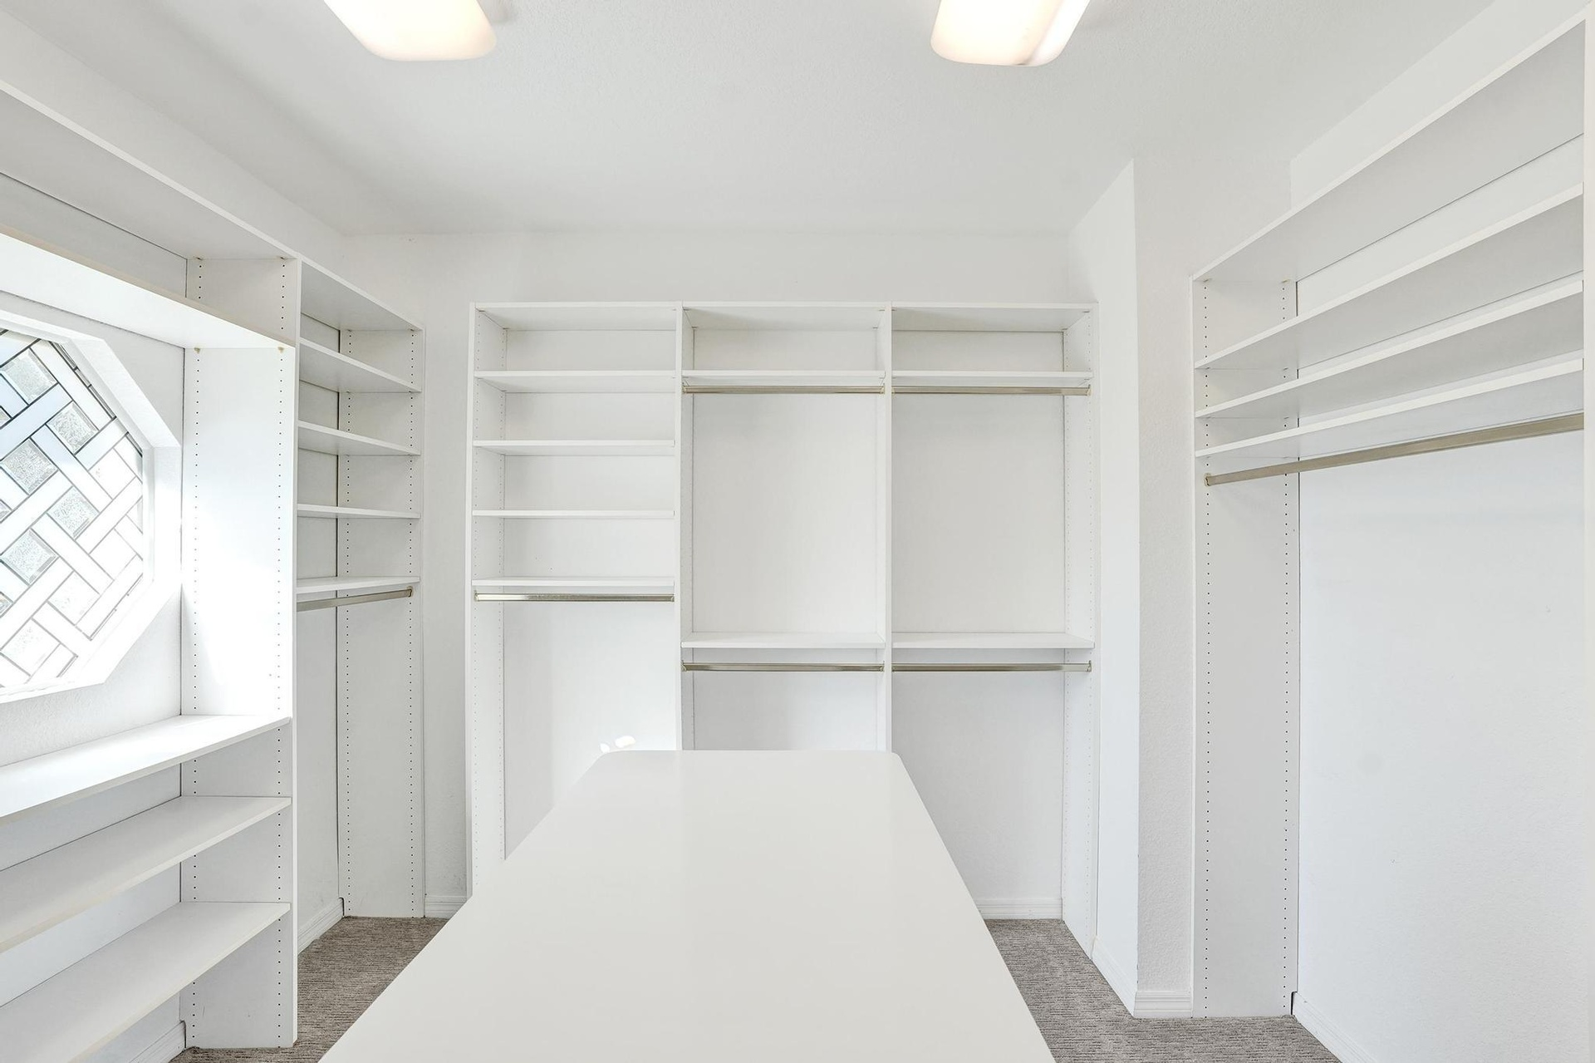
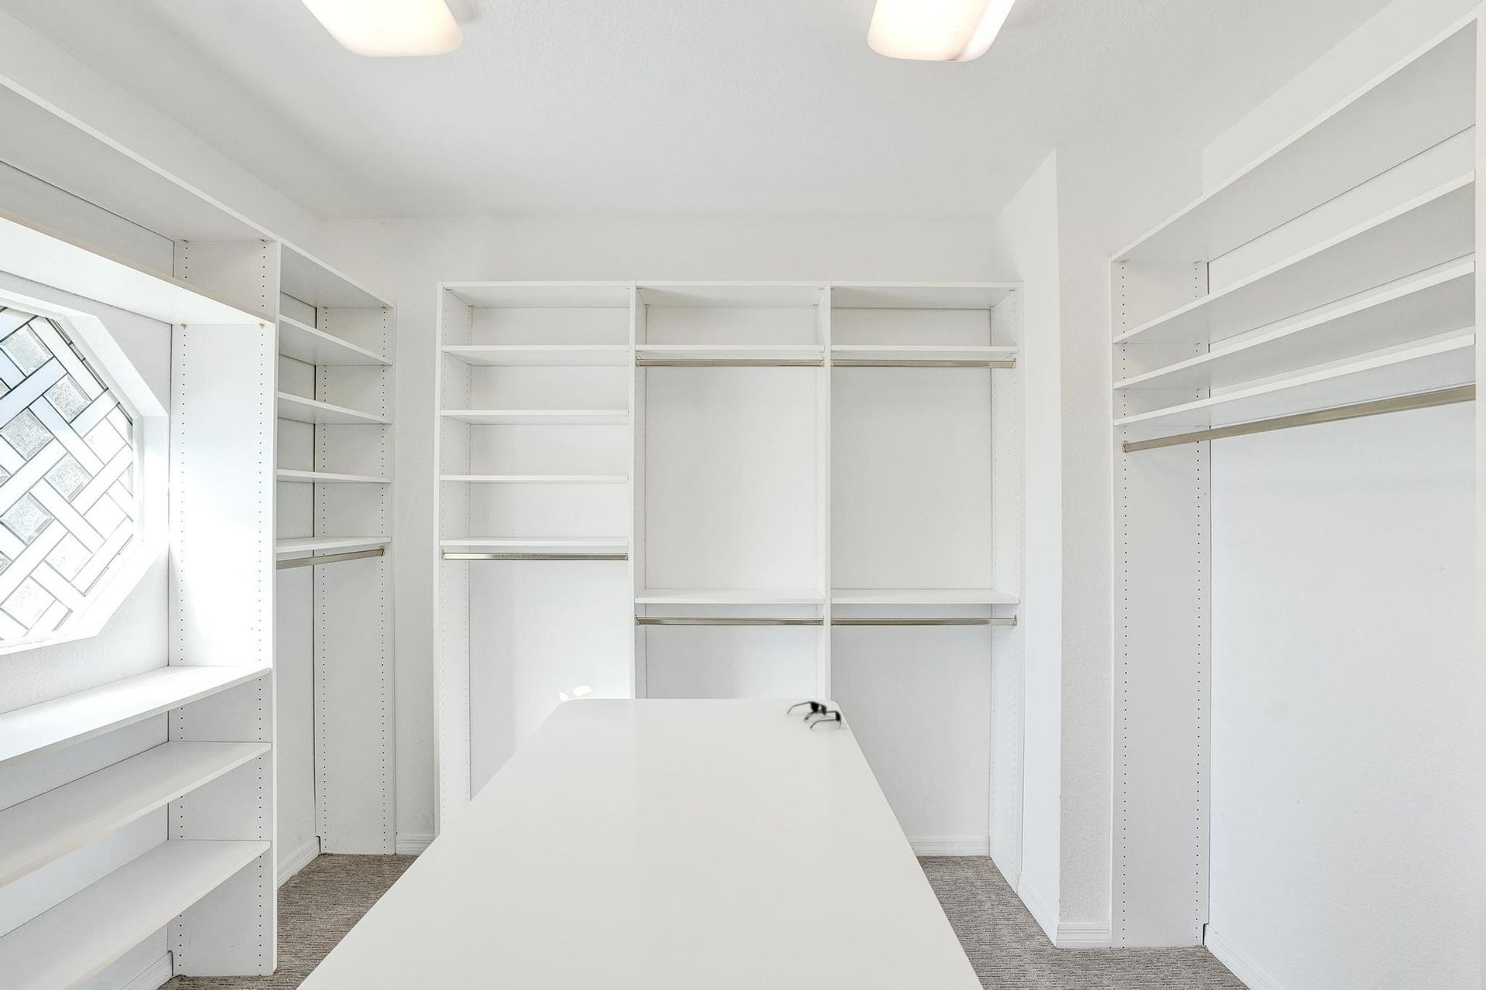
+ sunglasses (813, 714)
